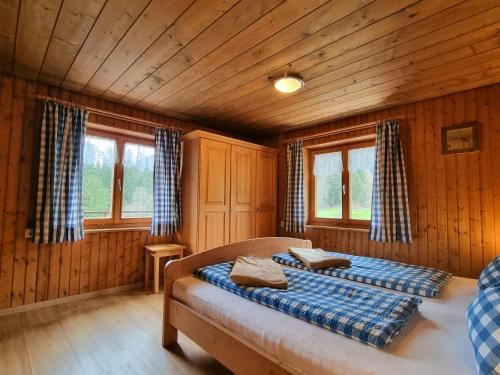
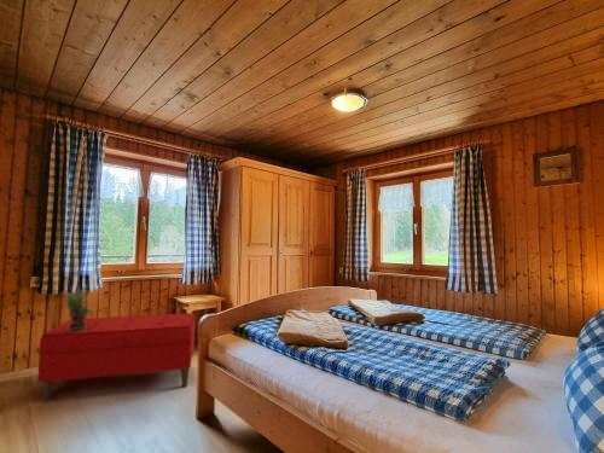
+ bench (127, 352)
+ potted plant (81, 308)
